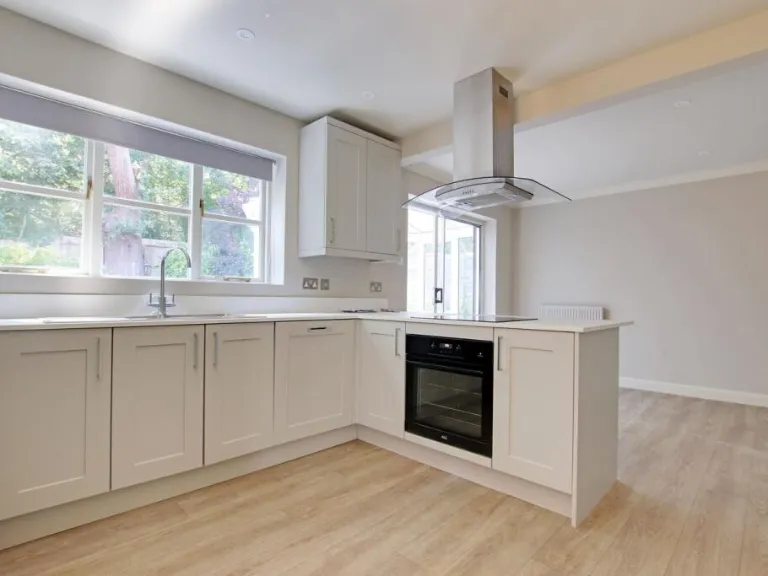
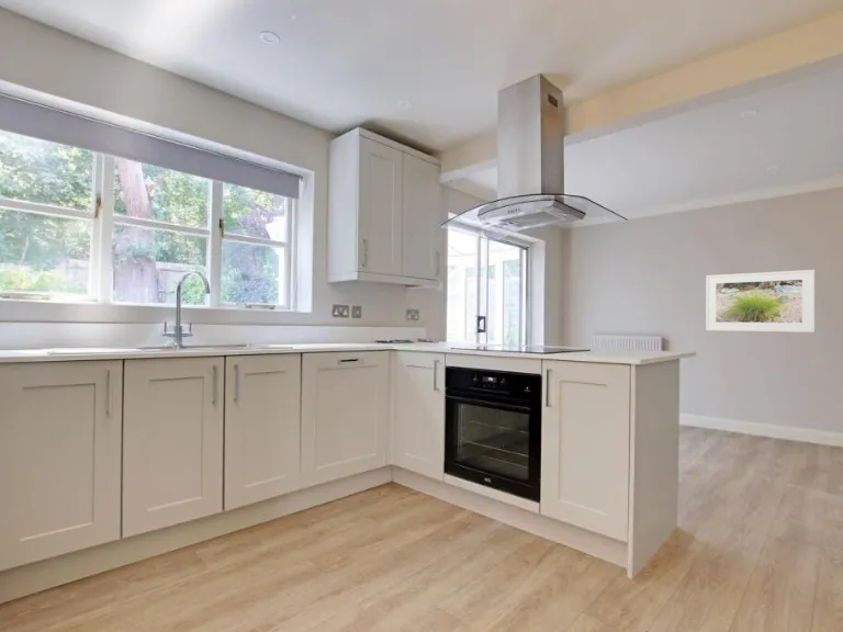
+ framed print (756, 302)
